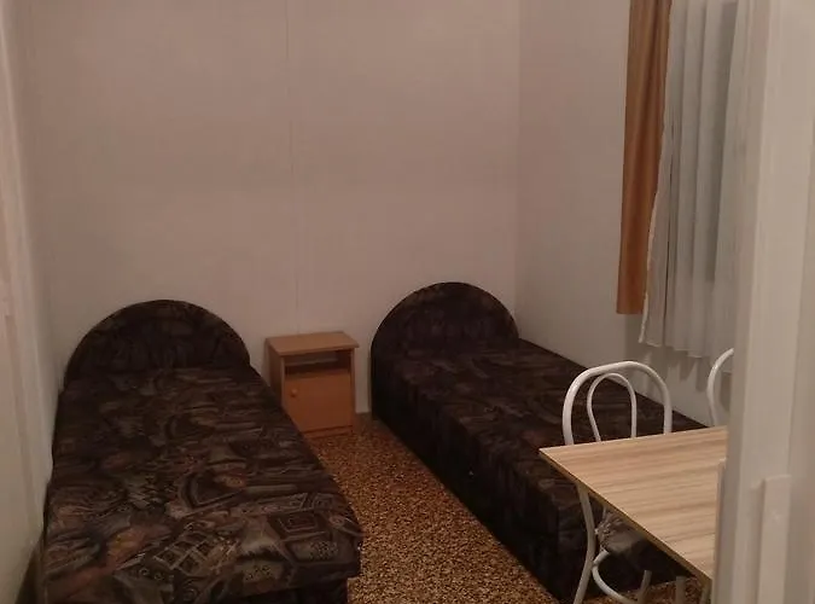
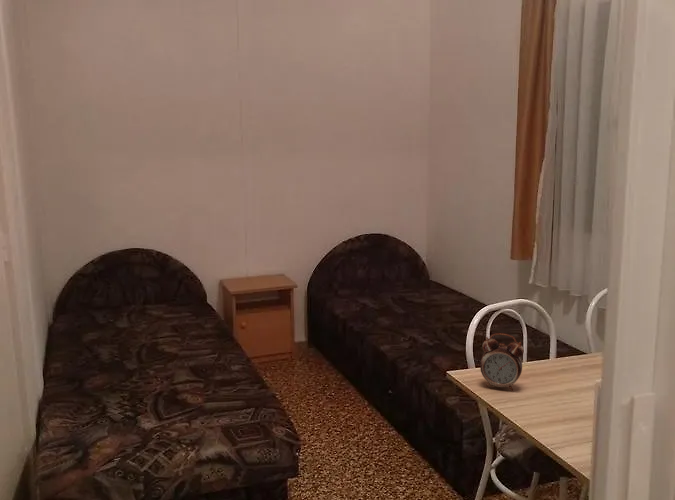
+ alarm clock (501, 360)
